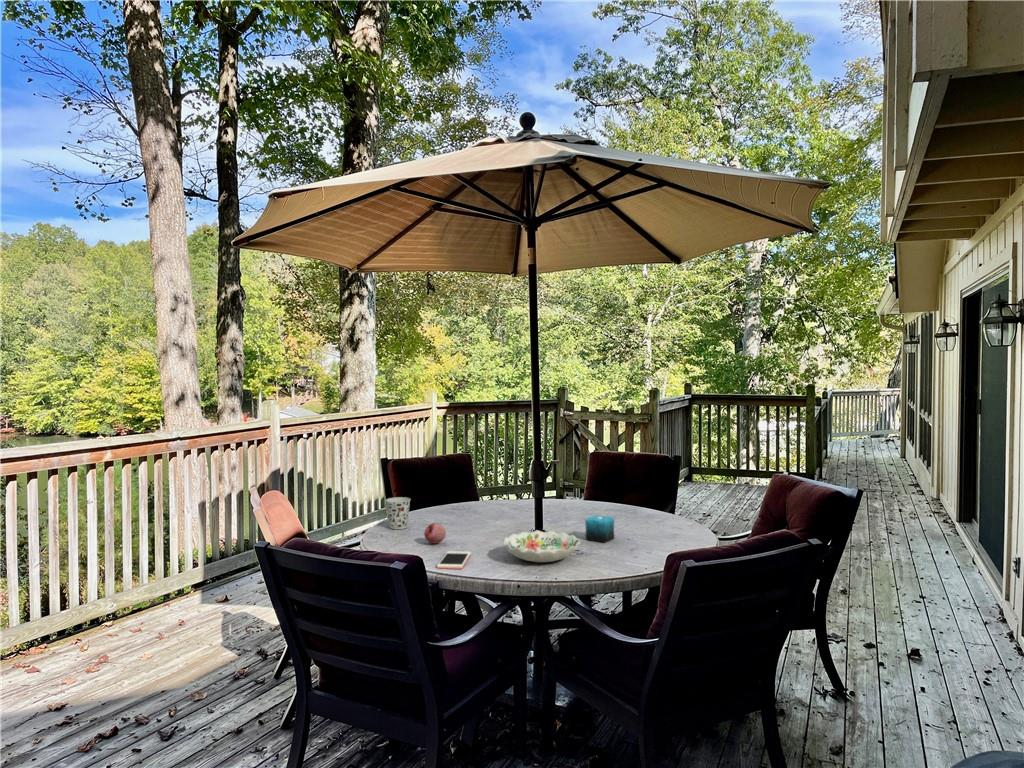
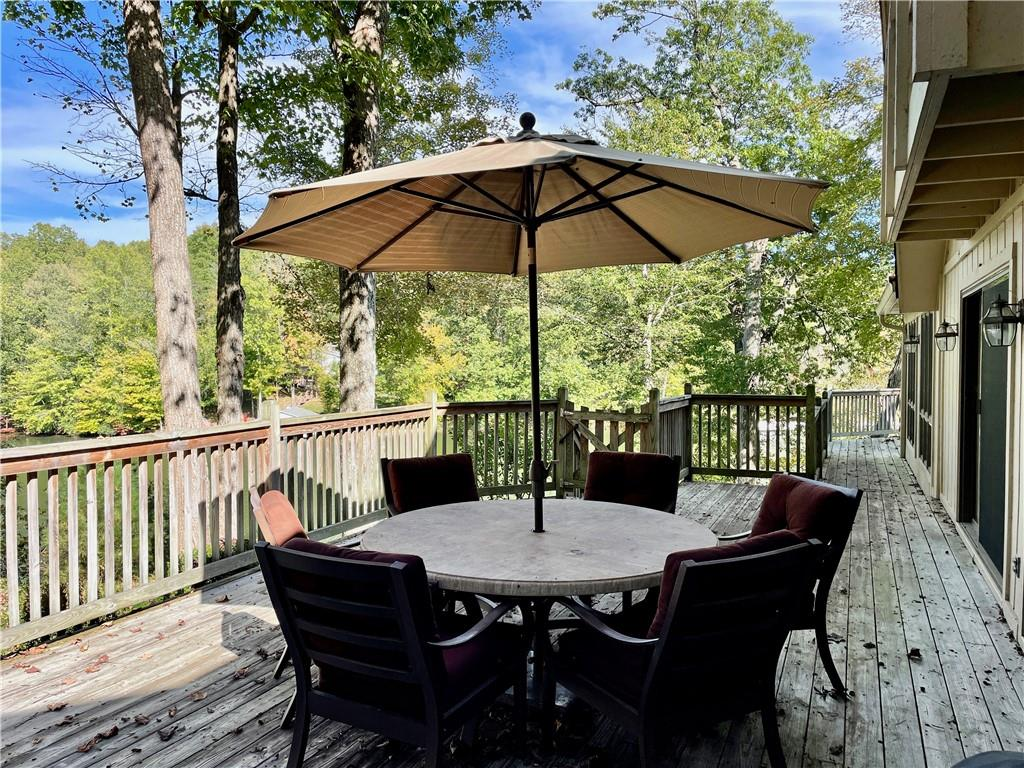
- candle (600, 524)
- cup (398, 513)
- fruit (435, 533)
- cell phone (454, 559)
- decorative bowl (541, 548)
